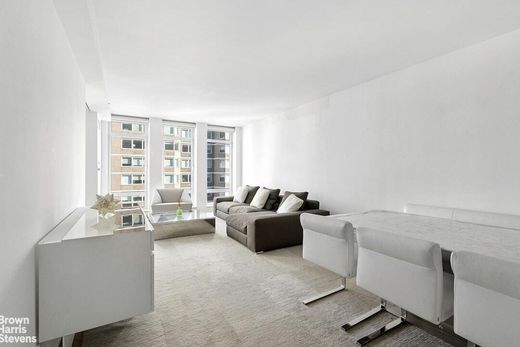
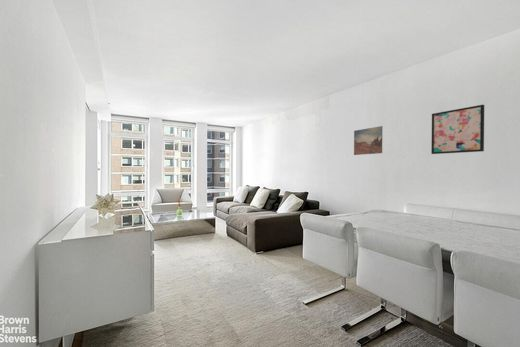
+ wall art (455, 131)
+ wall art (367, 141)
